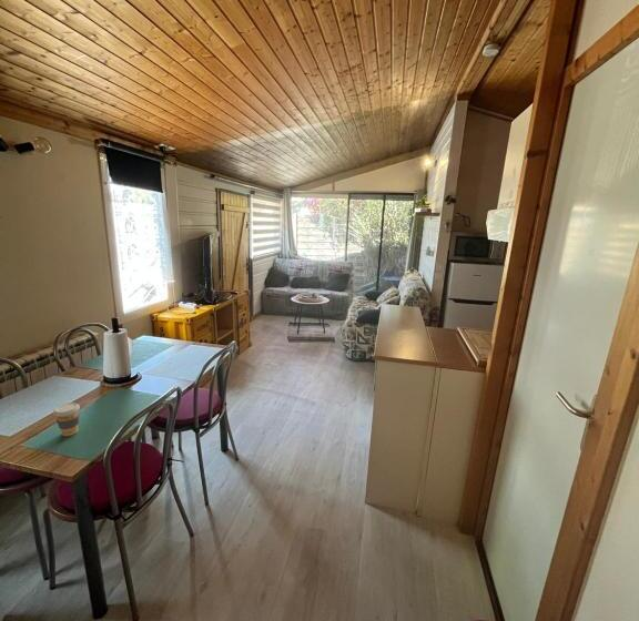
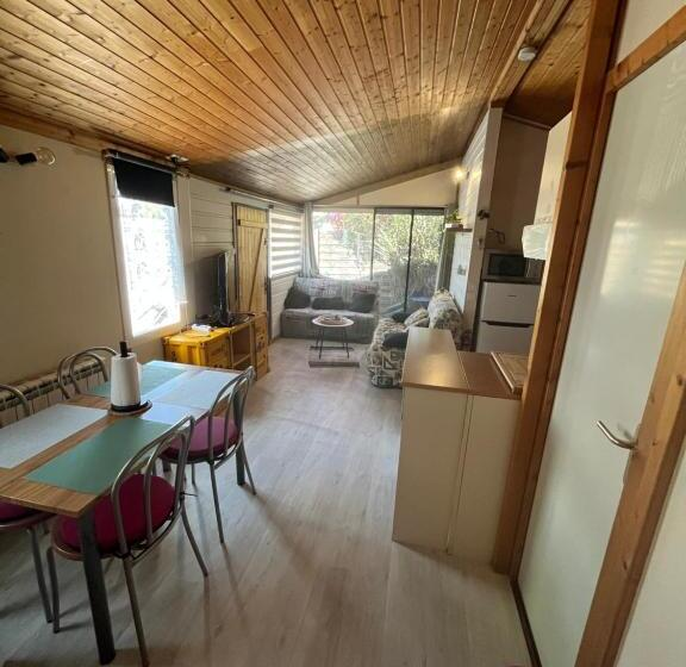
- coffee cup (68, 419)
